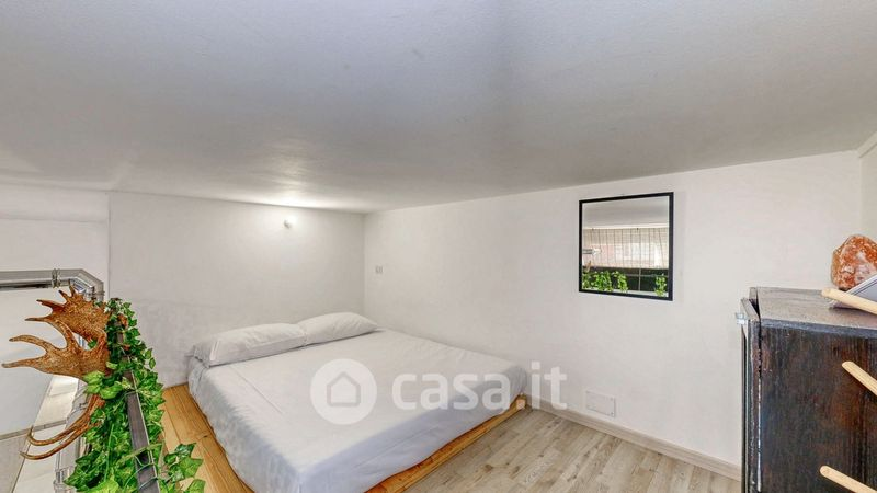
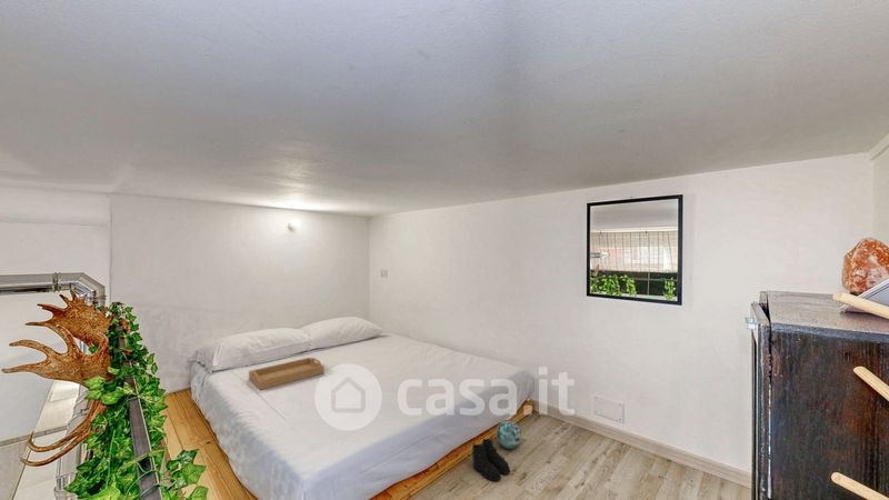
+ boots (490, 457)
+ decorative ball (508, 433)
+ serving tray (287, 370)
